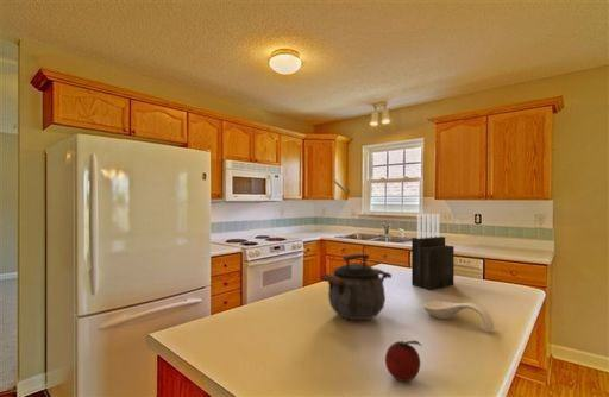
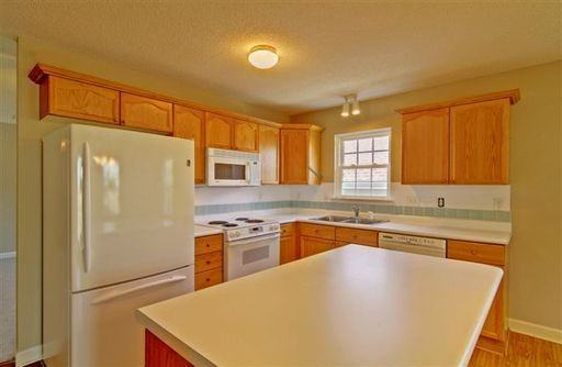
- knife block (434, 250)
- spoon rest (456, 310)
- kettle (356, 285)
- fruit (403, 358)
